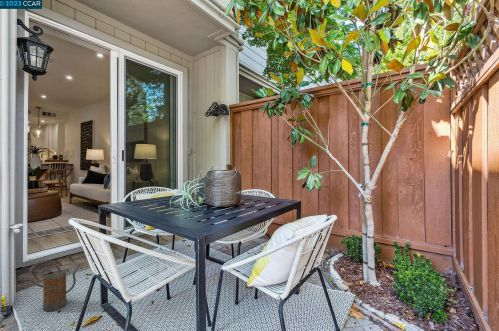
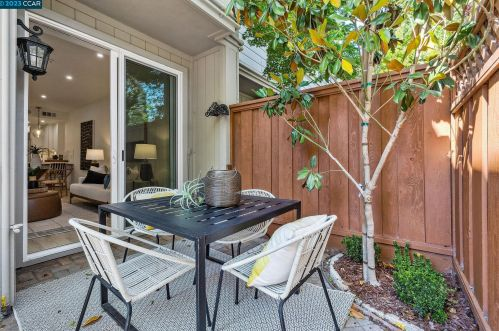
- watering can (55, 282)
